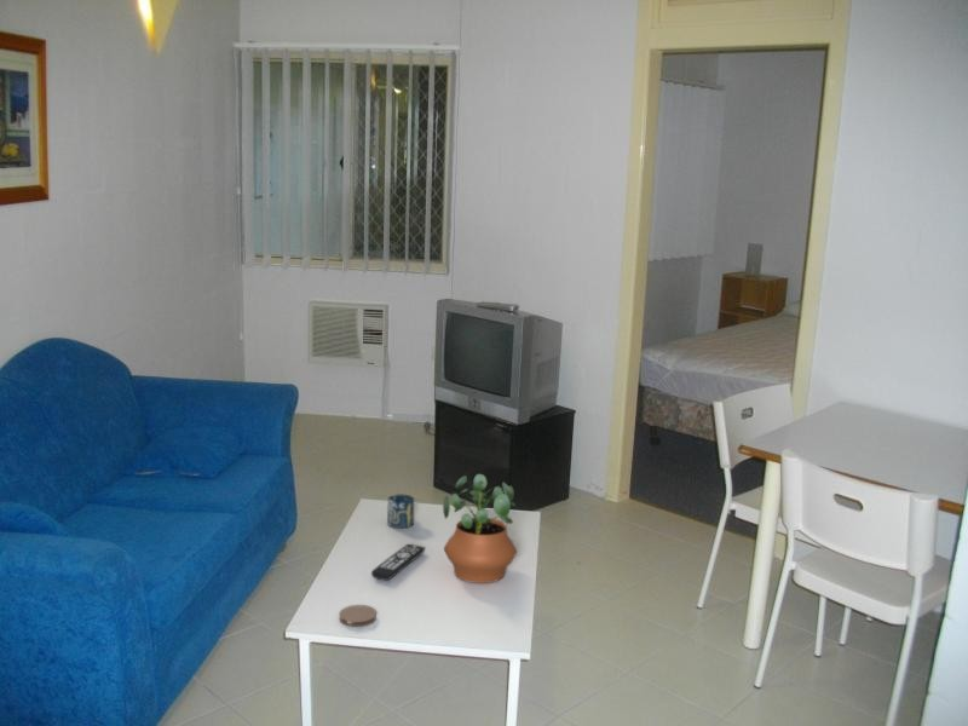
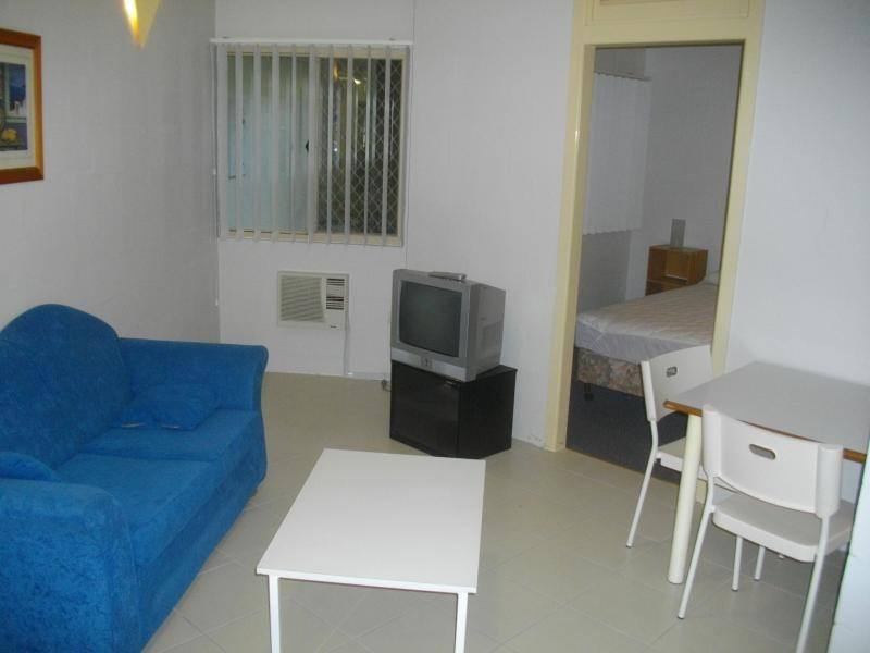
- cup (401, 509)
- coaster (357, 616)
- potted plant (480, 523)
- remote control (398, 561)
